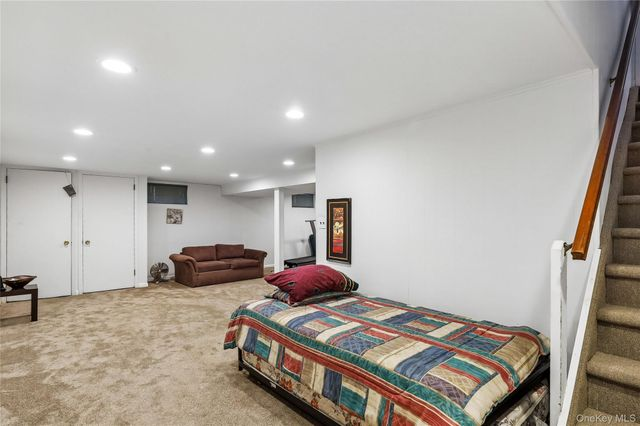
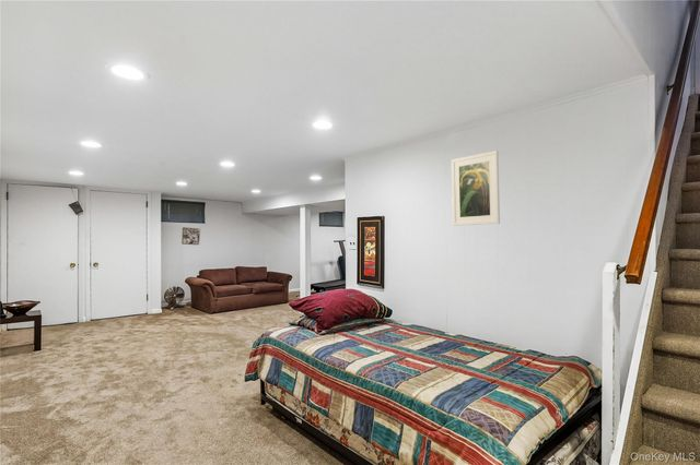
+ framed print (474, 190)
